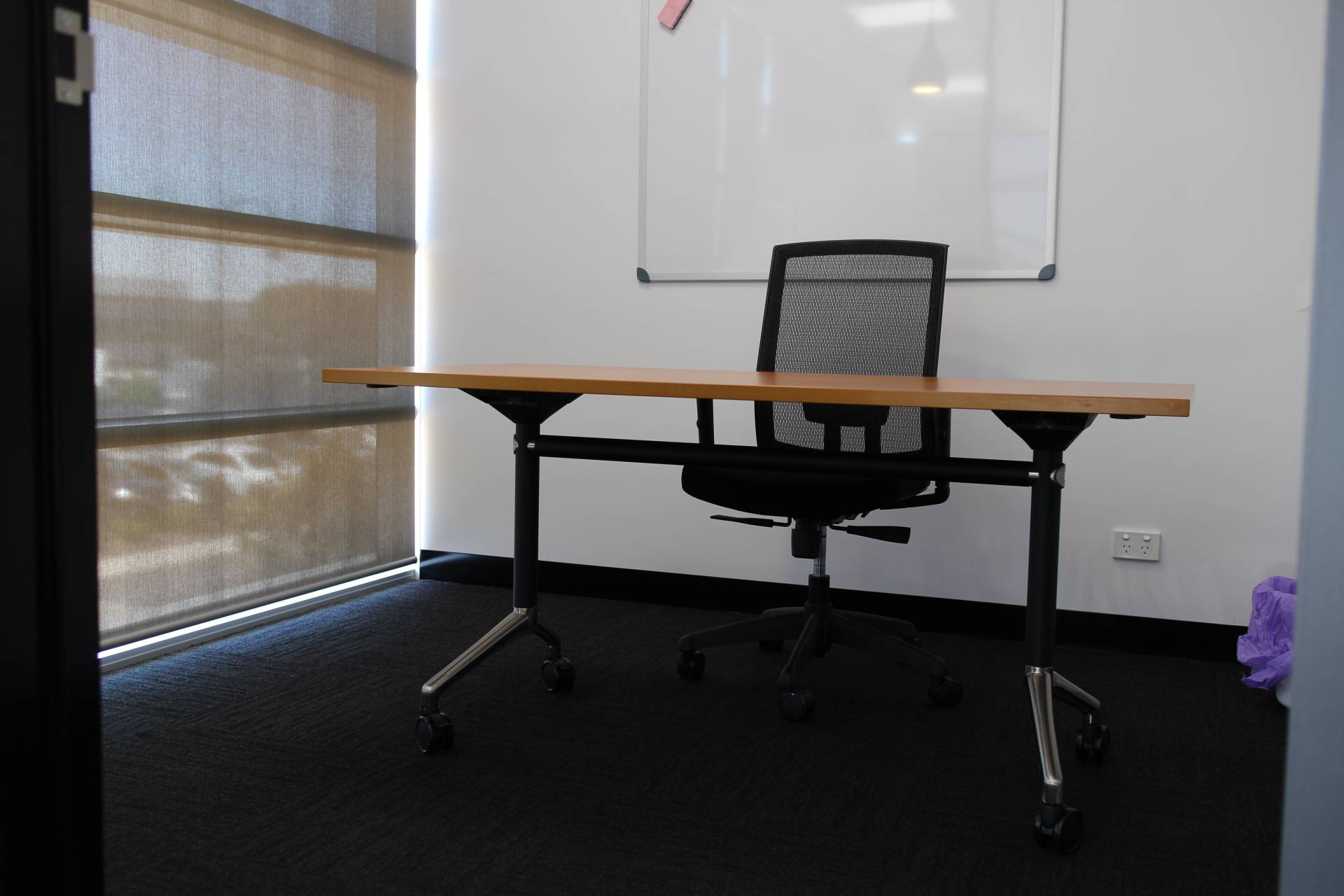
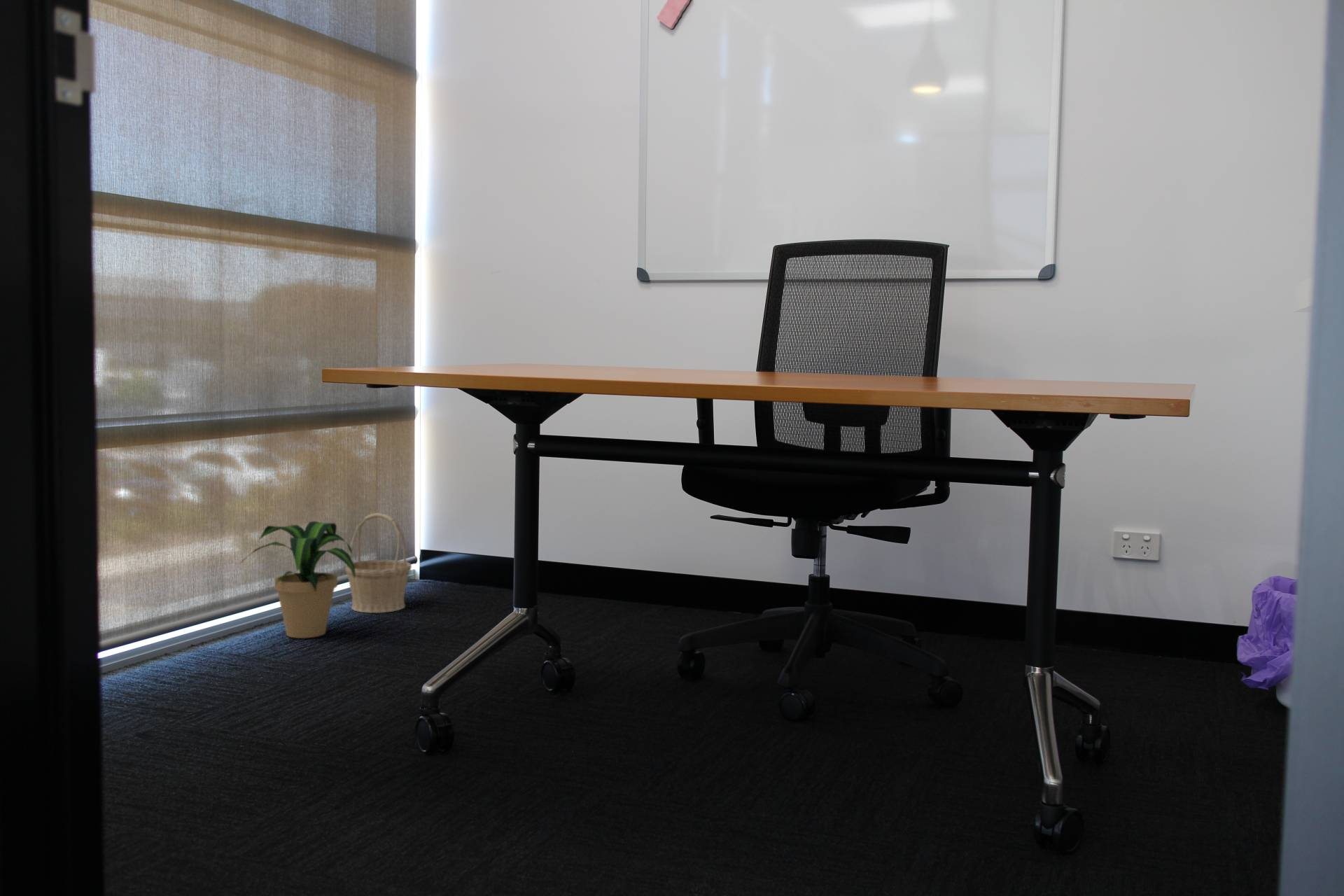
+ potted plant (306, 580)
+ basket (378, 560)
